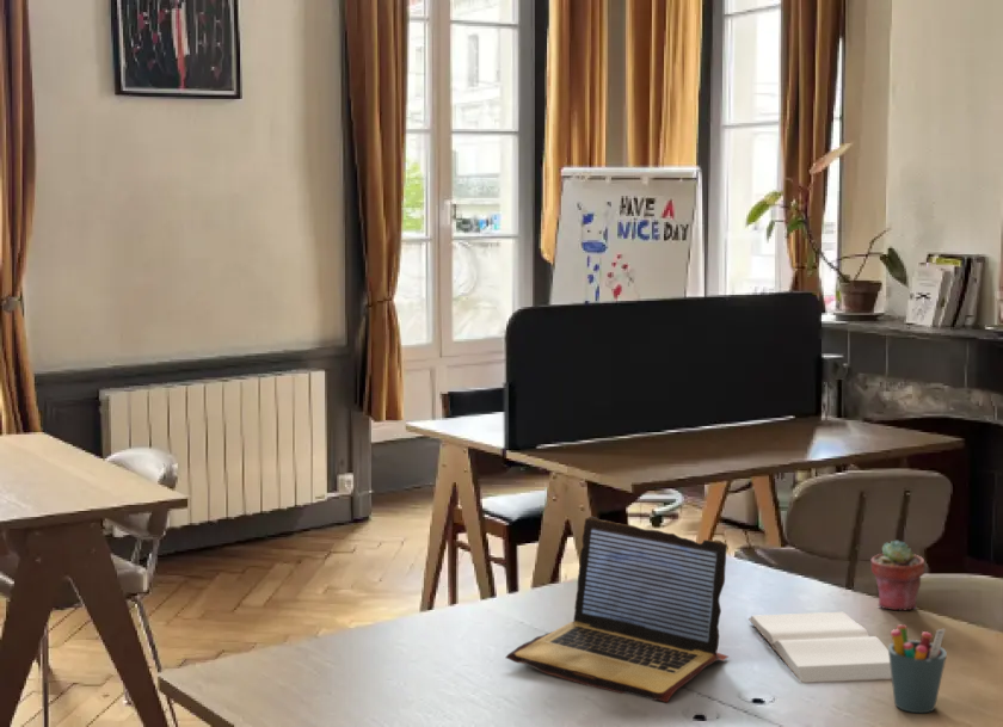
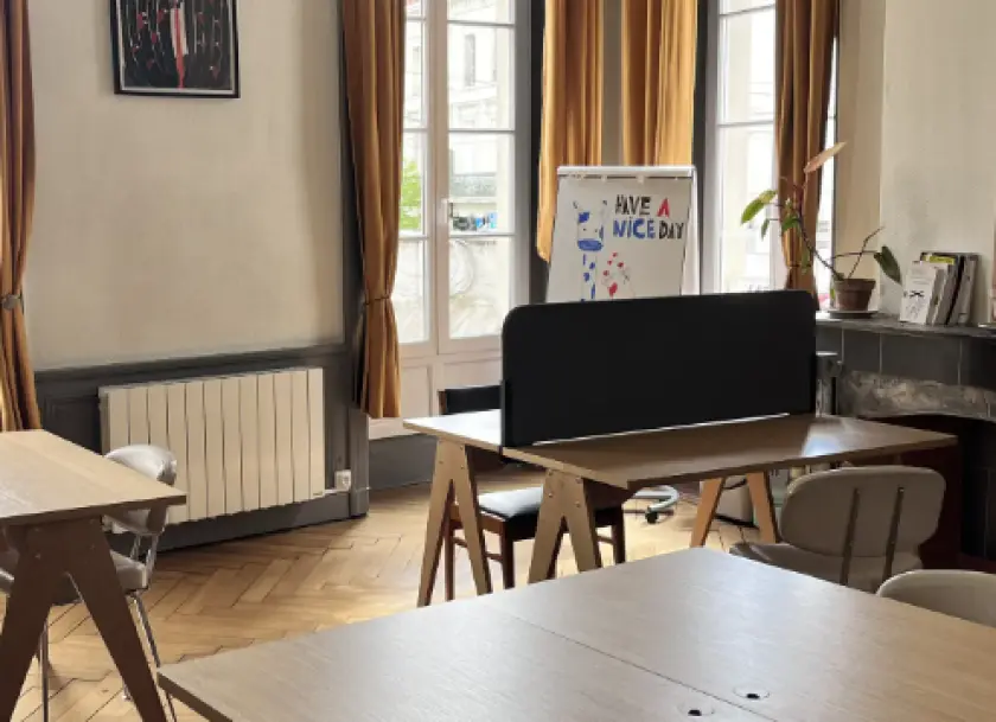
- potted succulent (897, 572)
- pen holder (916, 663)
- book (823, 641)
- laptop (617, 603)
